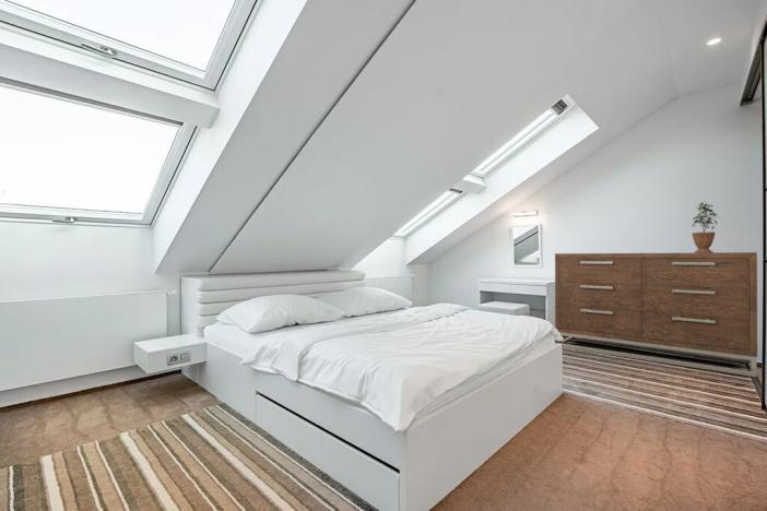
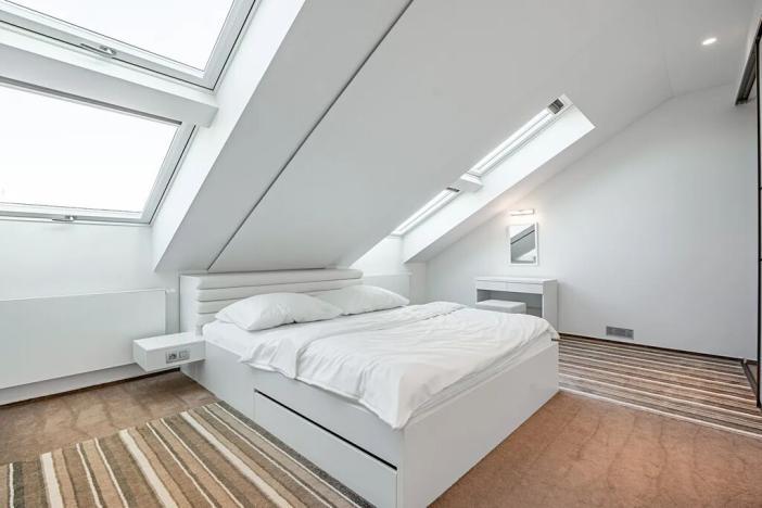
- potted plant (706, 226)
- dresser (646, 304)
